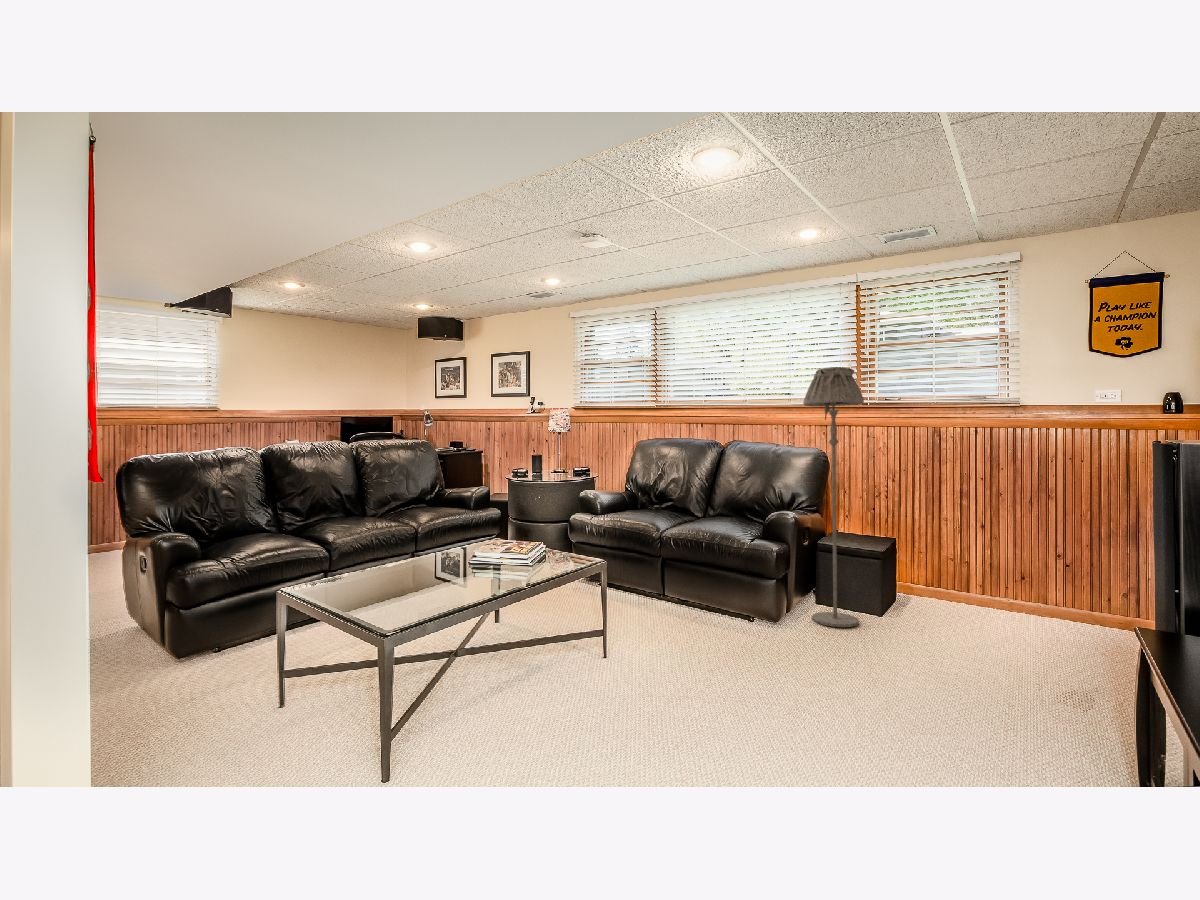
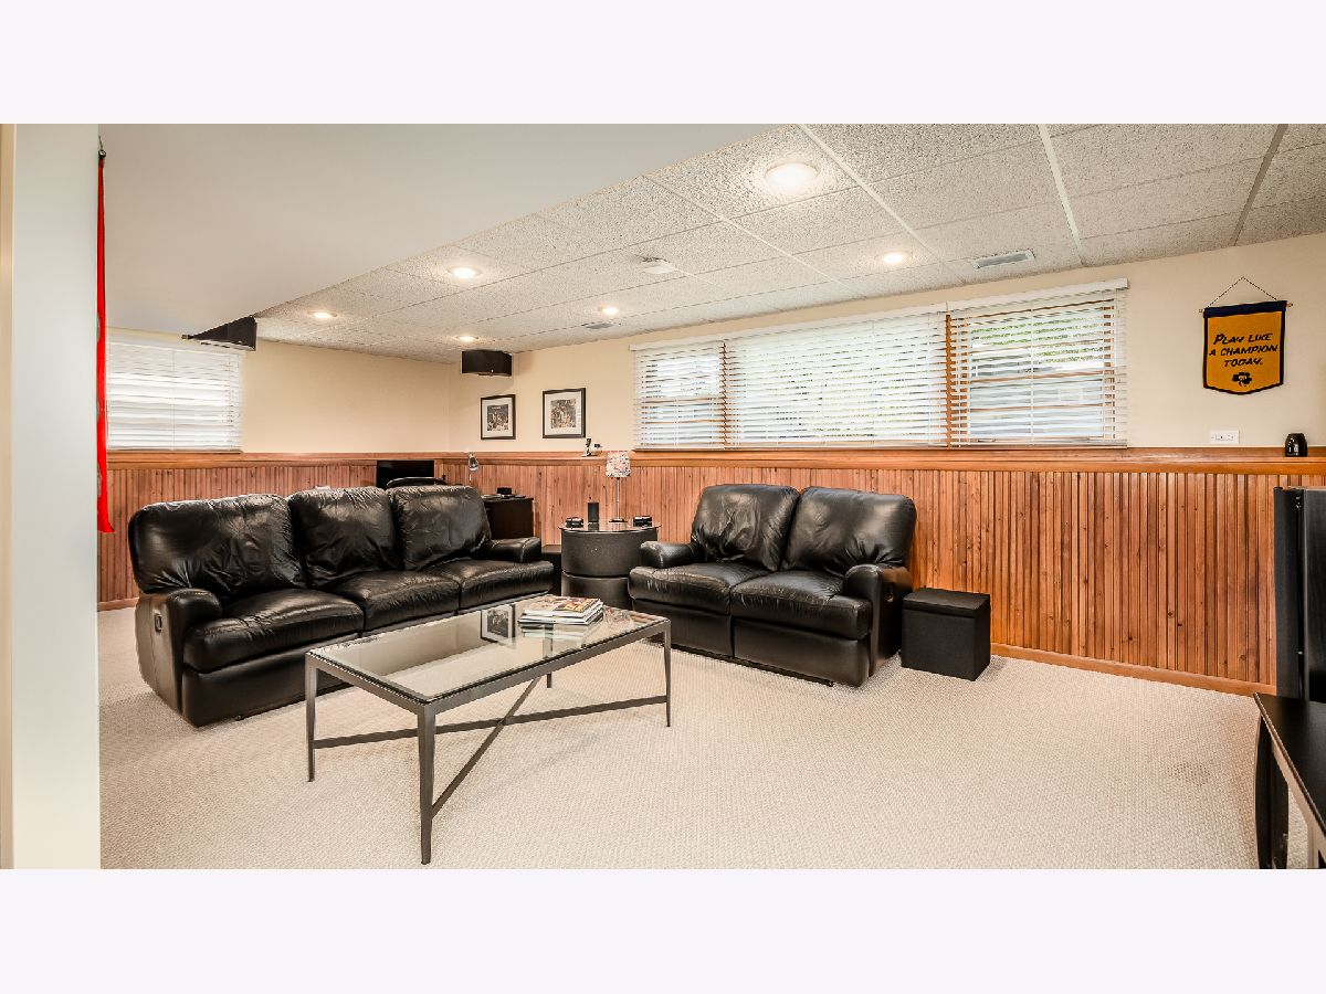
- floor lamp (833, 494)
